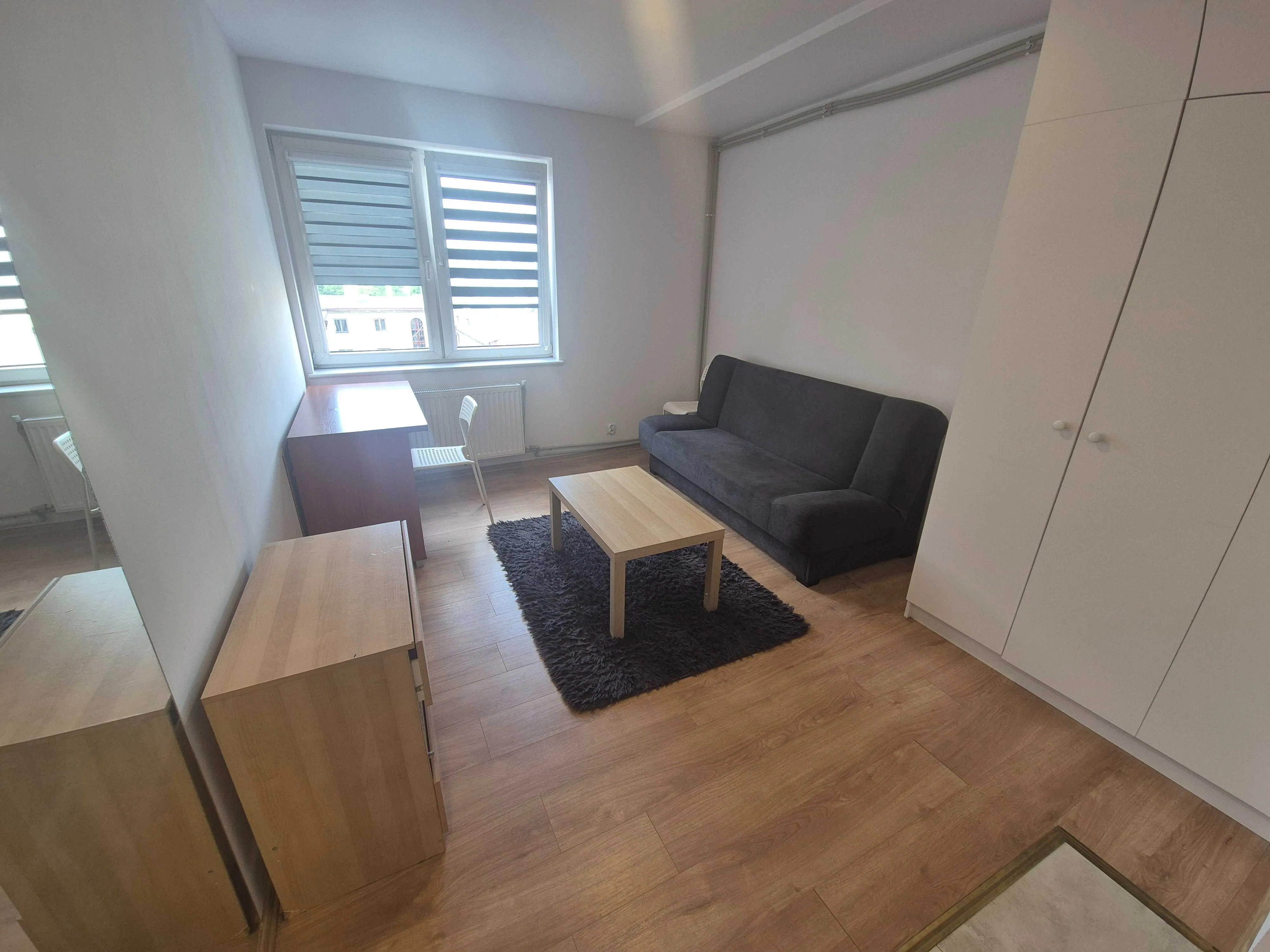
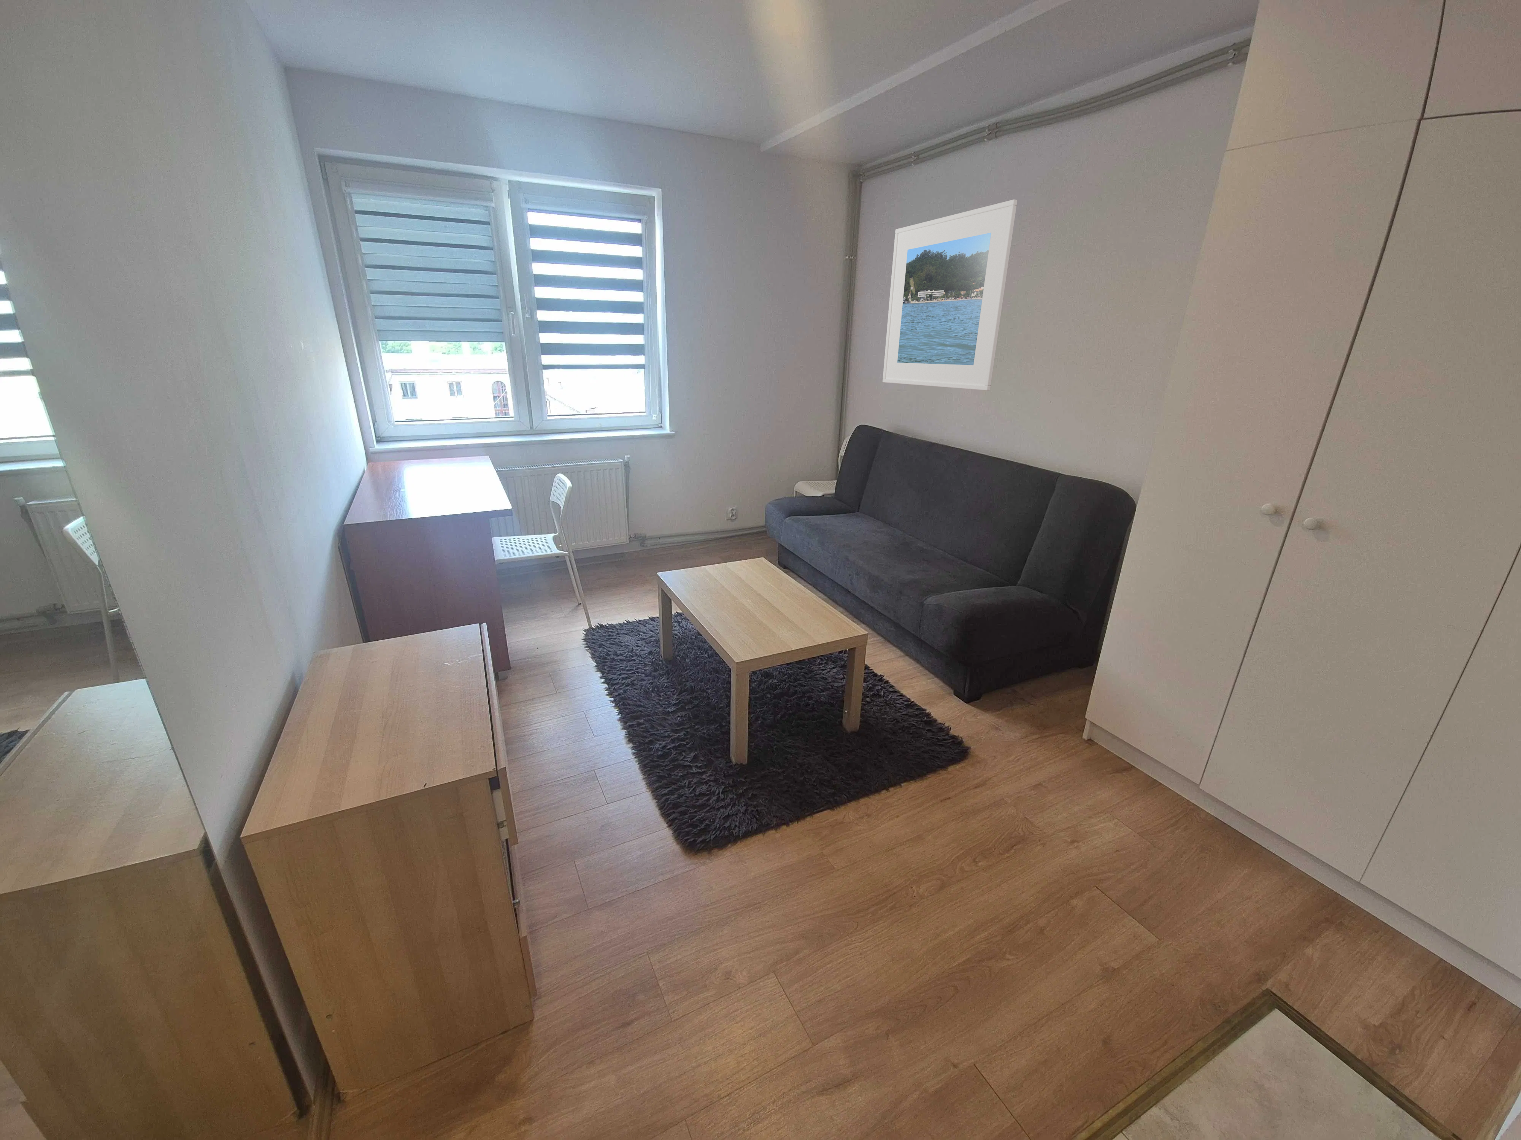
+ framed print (940, 305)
